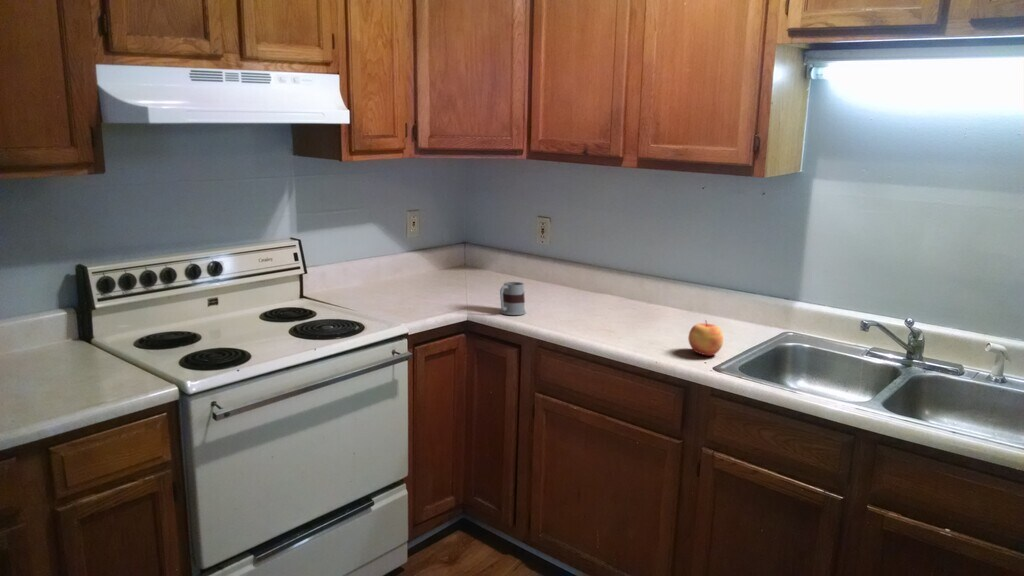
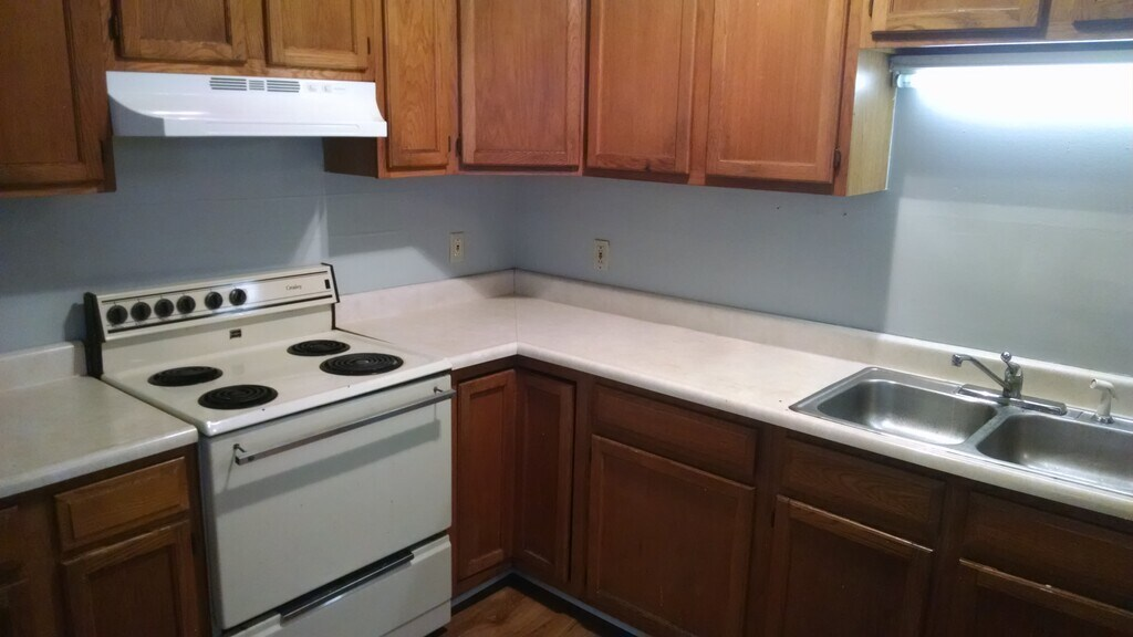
- mug (510, 298)
- apple (705, 337)
